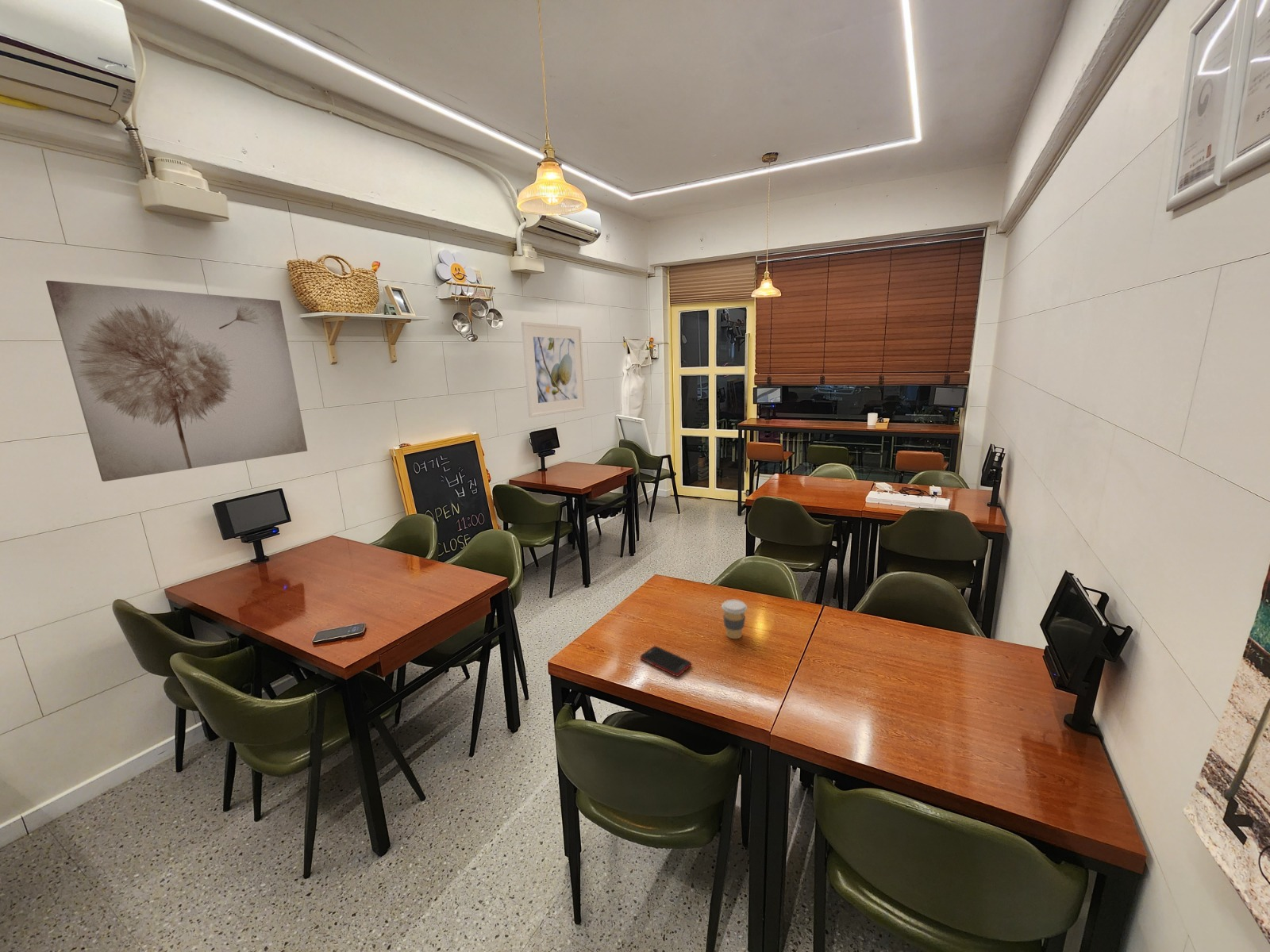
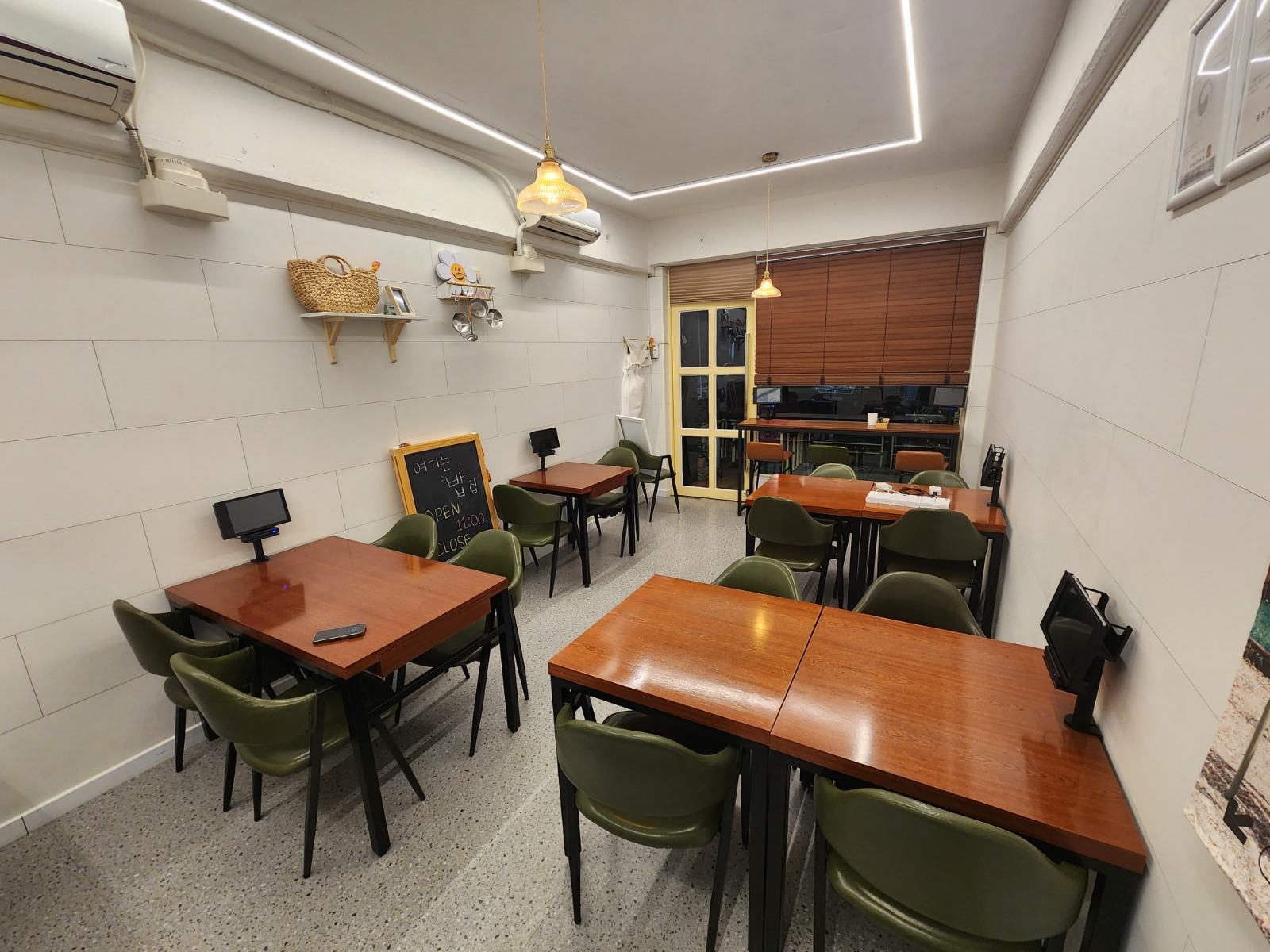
- wall art (200, 381)
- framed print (556, 370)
- coffee cup (733, 620)
- cell phone (665, 660)
